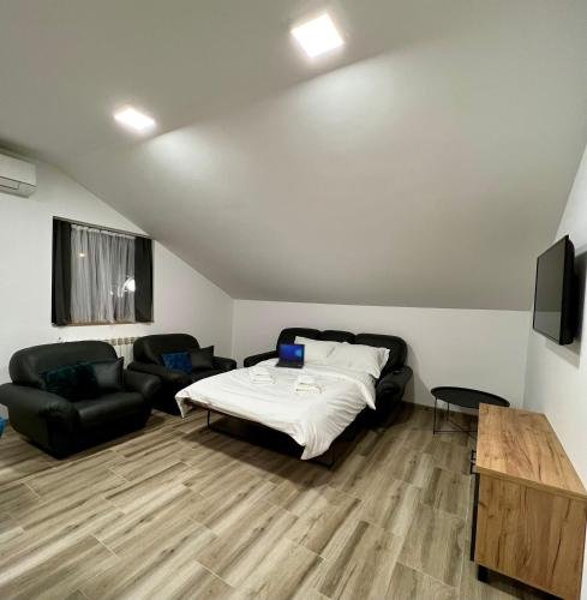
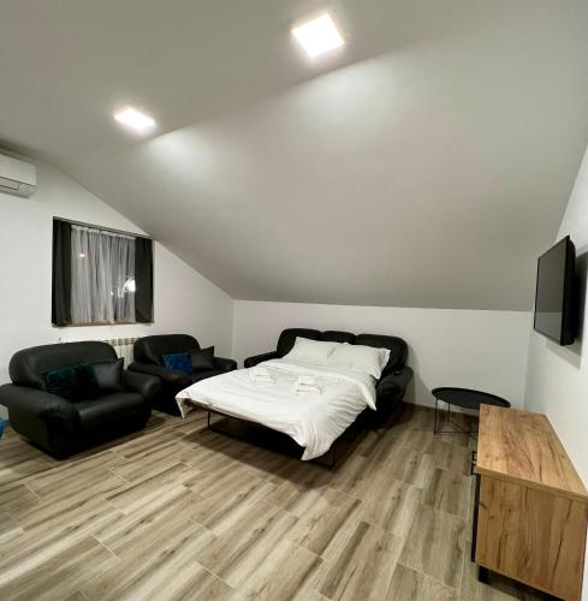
- laptop (289, 354)
